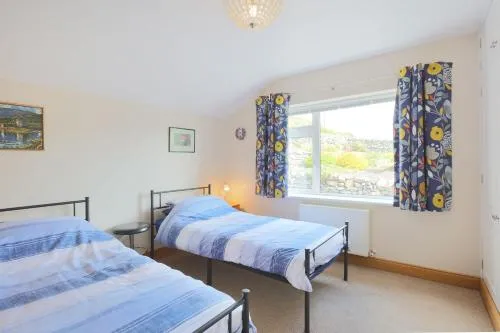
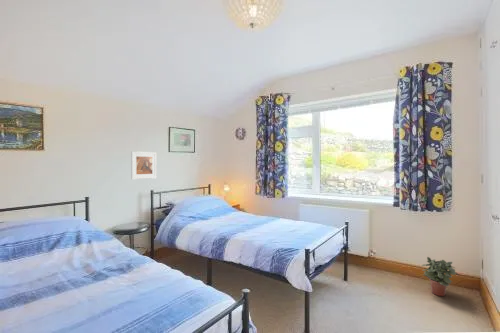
+ potted plant (438, 275)
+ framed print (144, 165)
